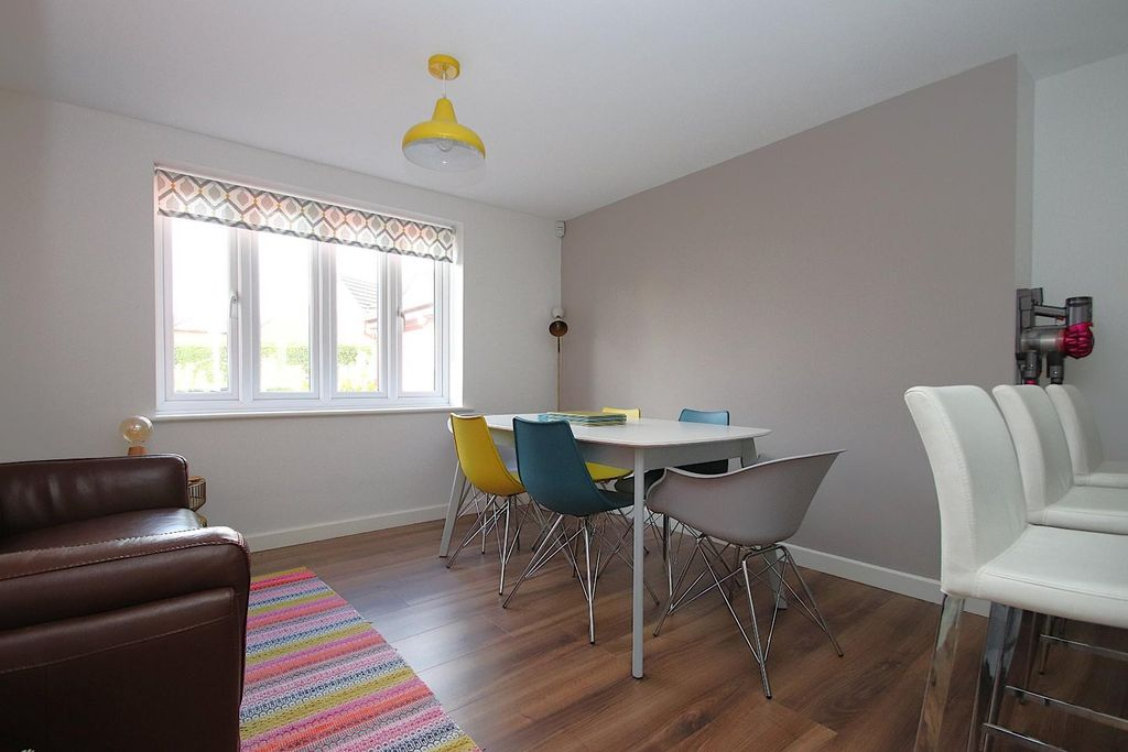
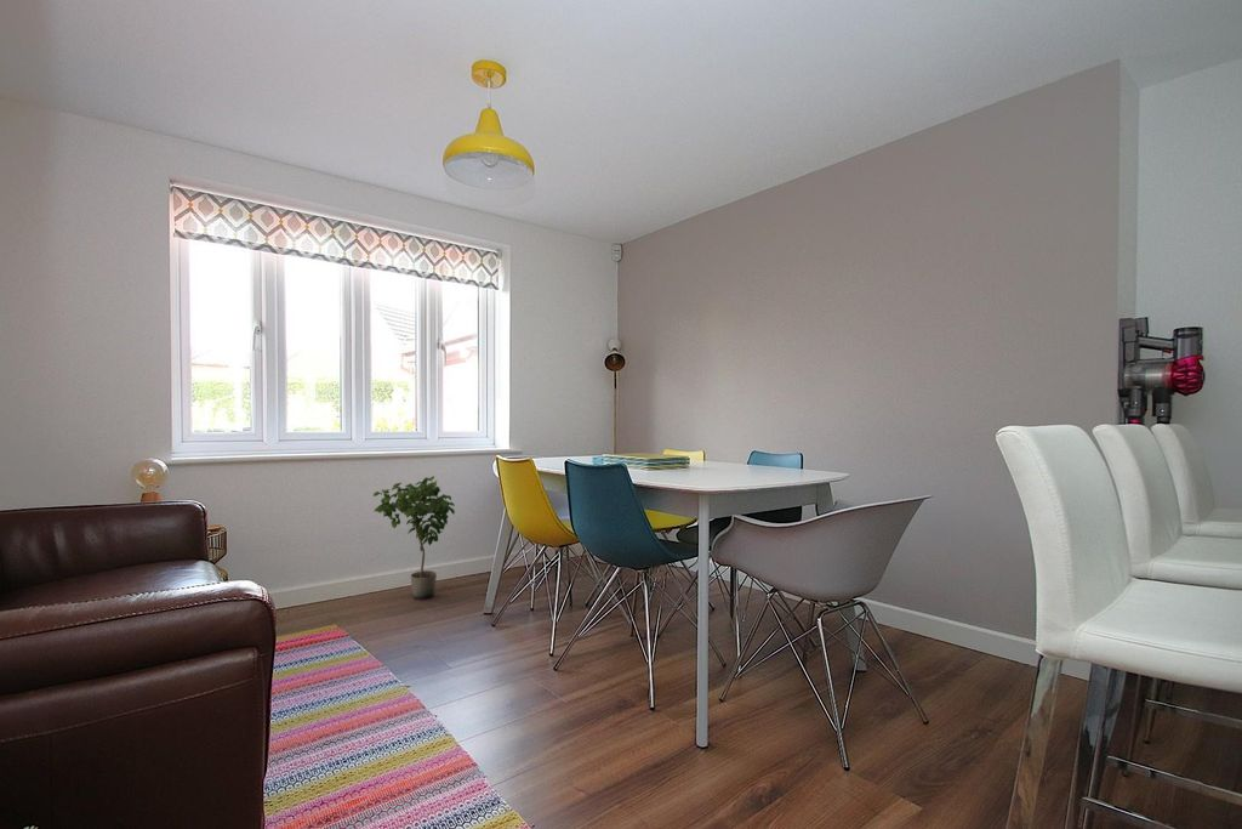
+ potted plant (418, 538)
